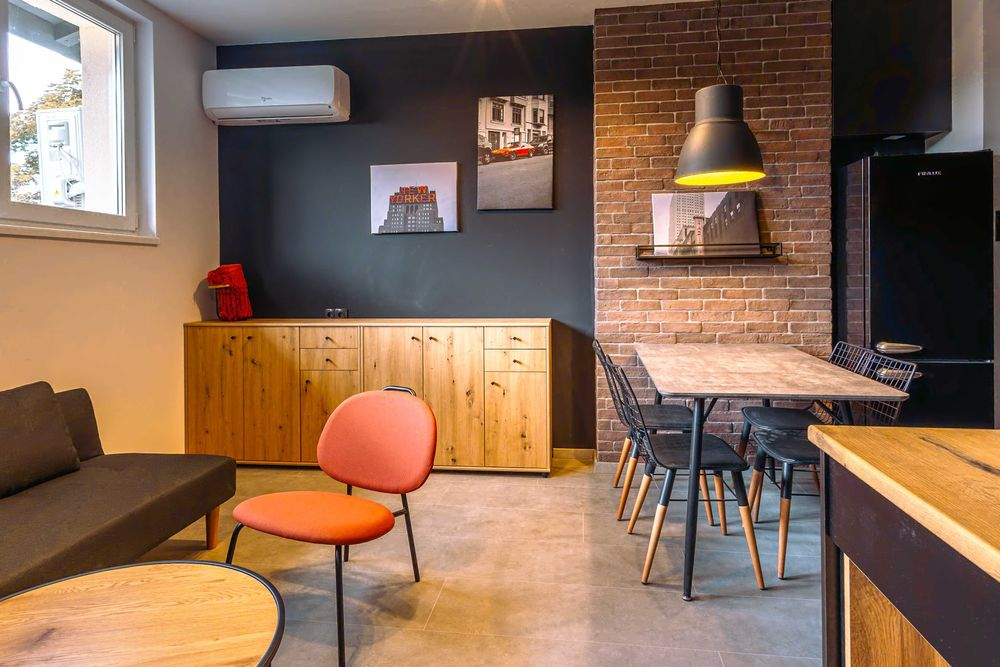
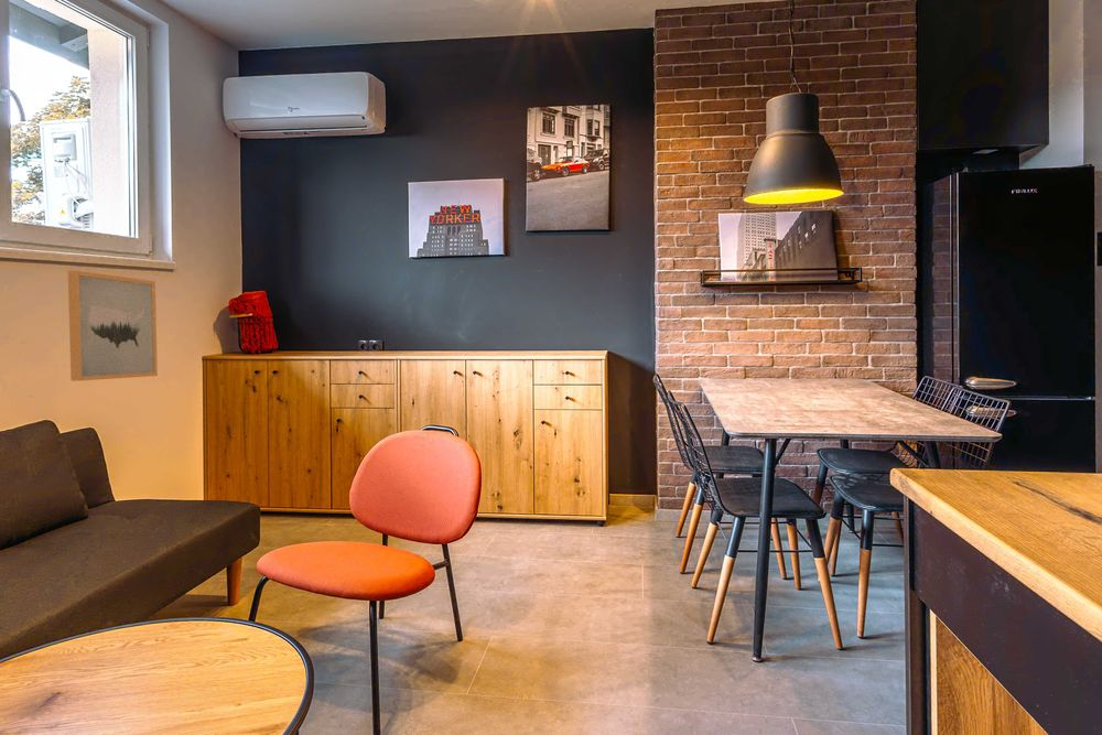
+ wall art (116, 327)
